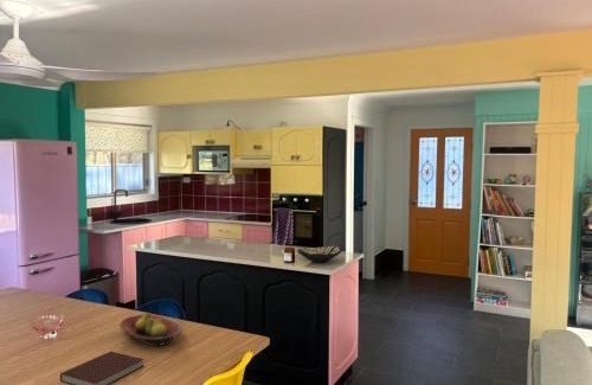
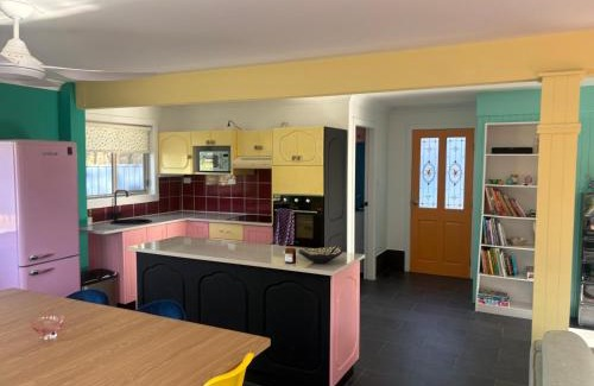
- fruit bowl (150, 326)
- notebook (103, 370)
